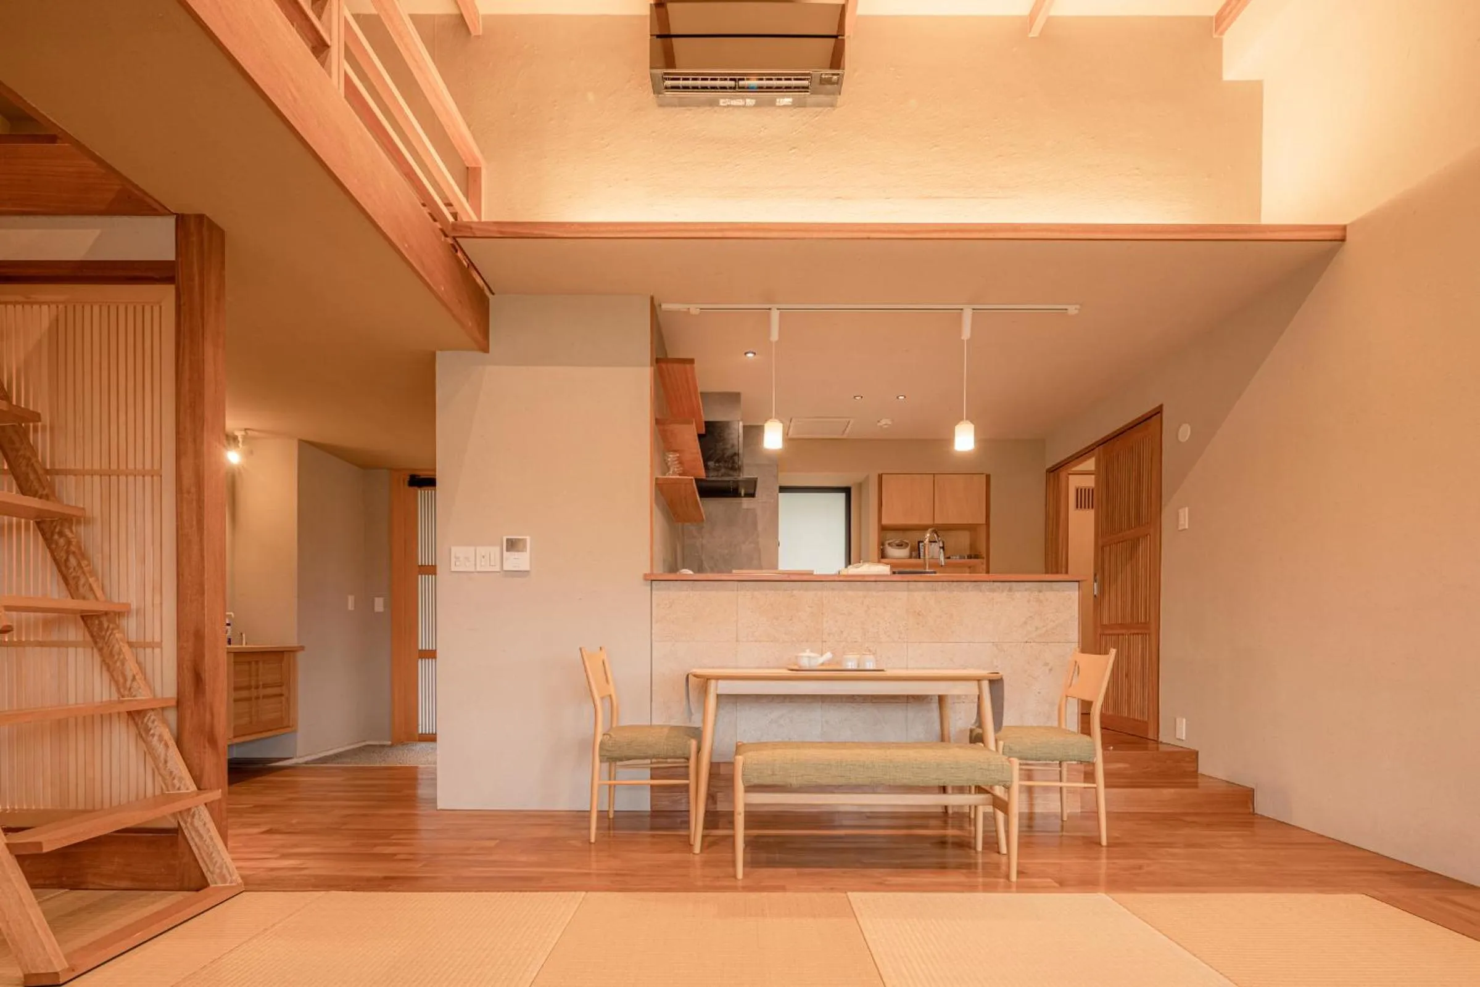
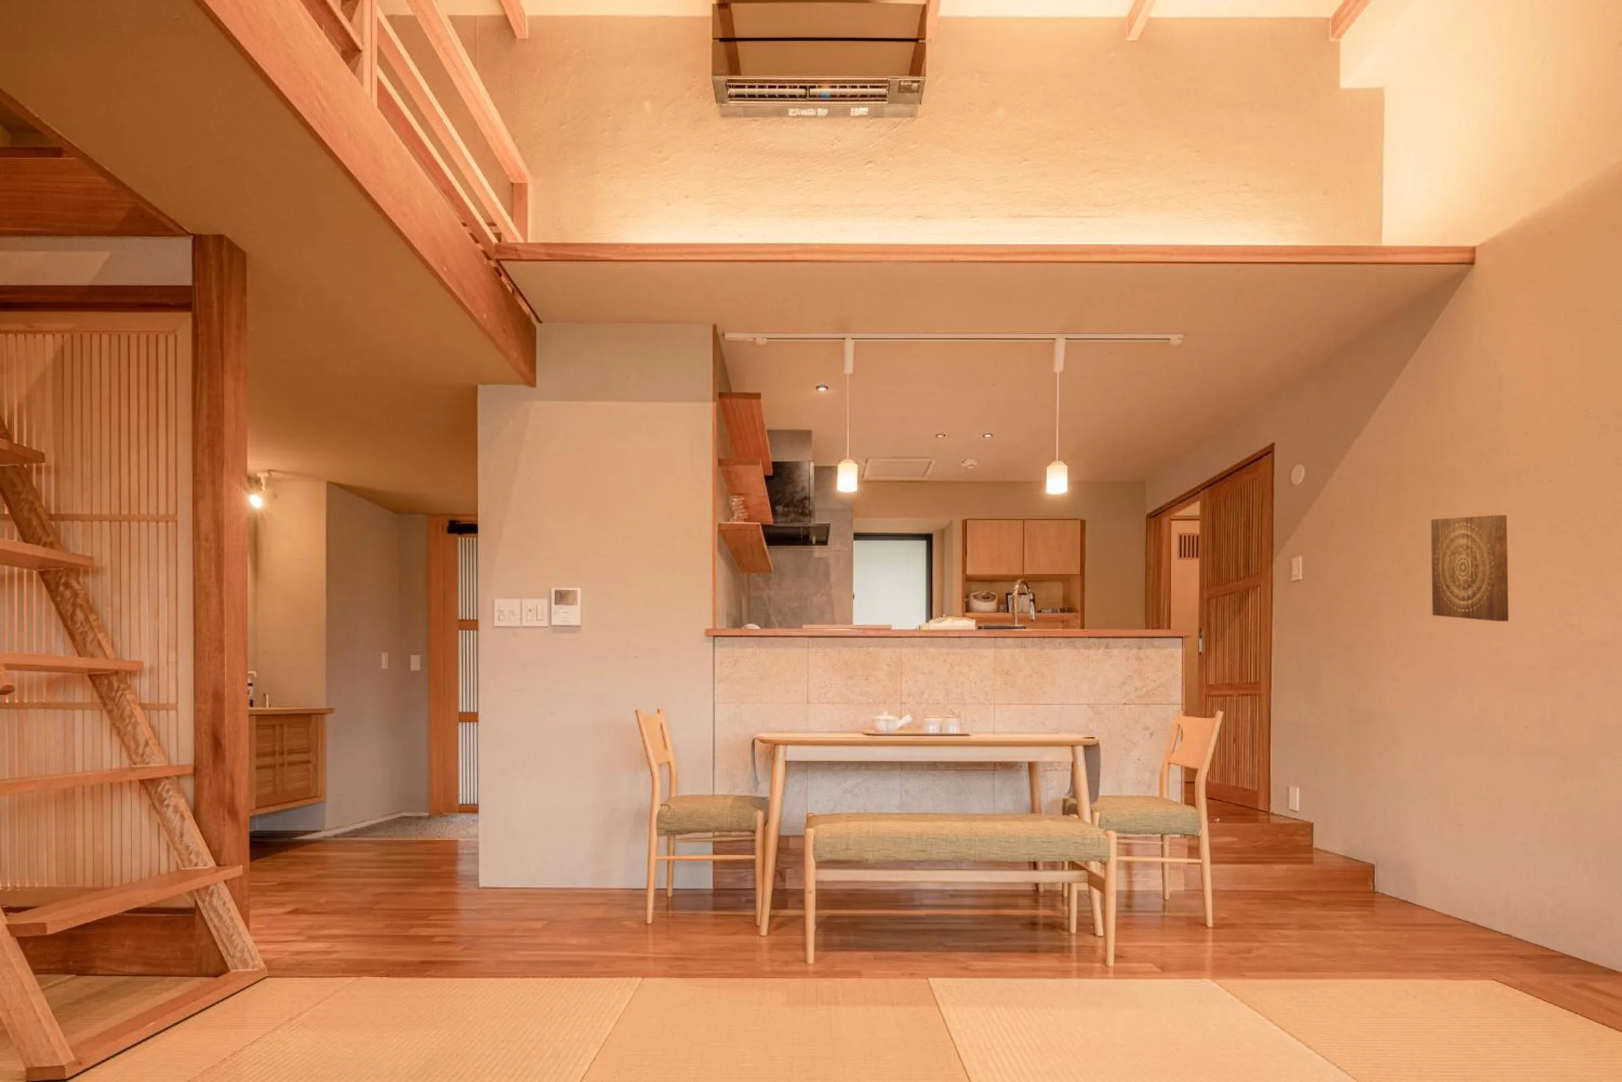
+ wall art (1467, 568)
